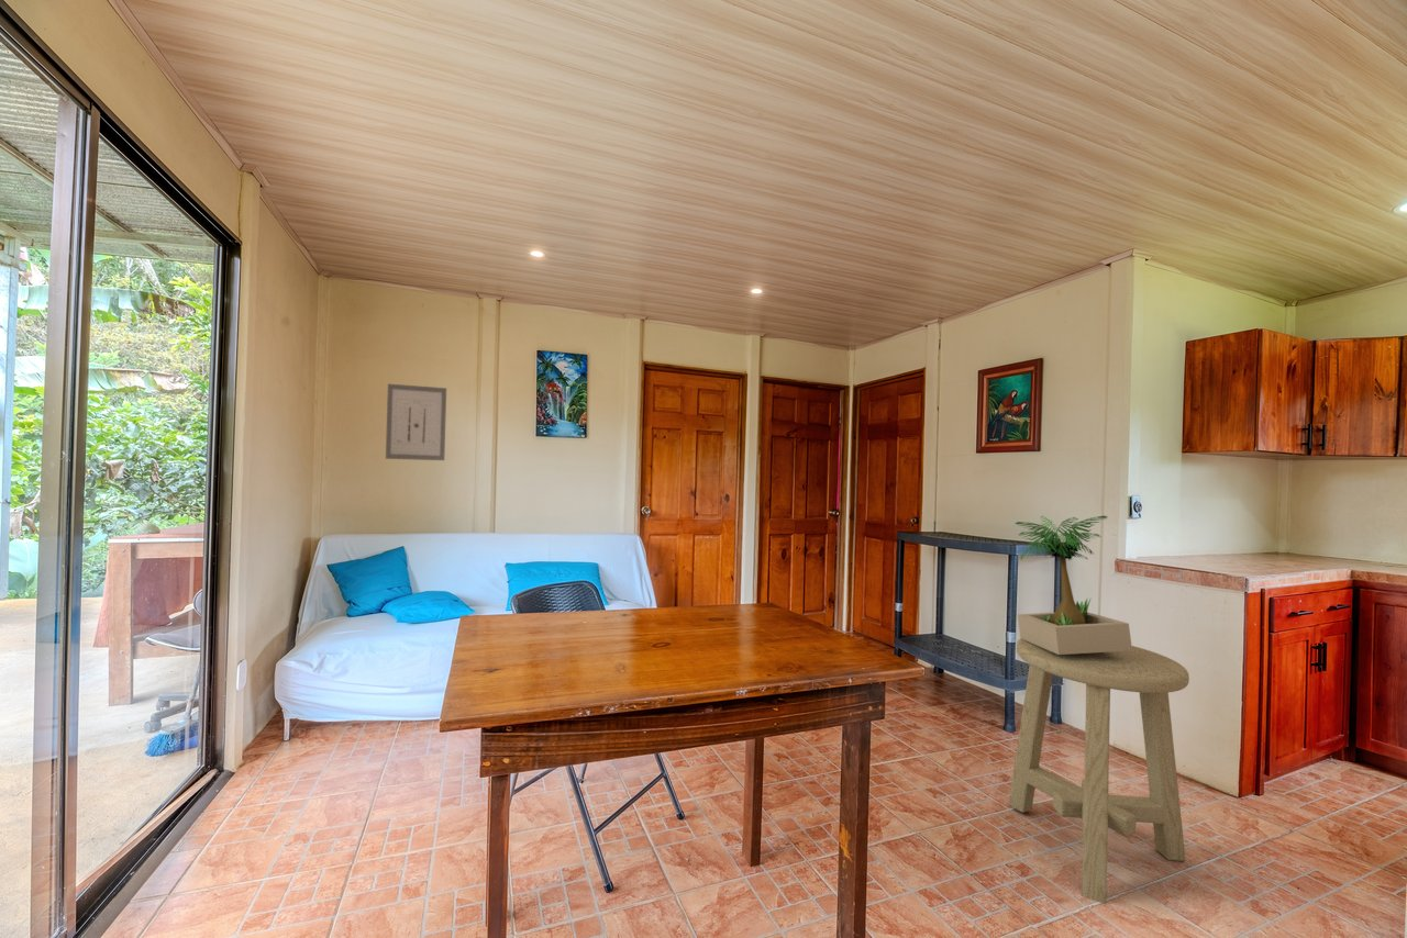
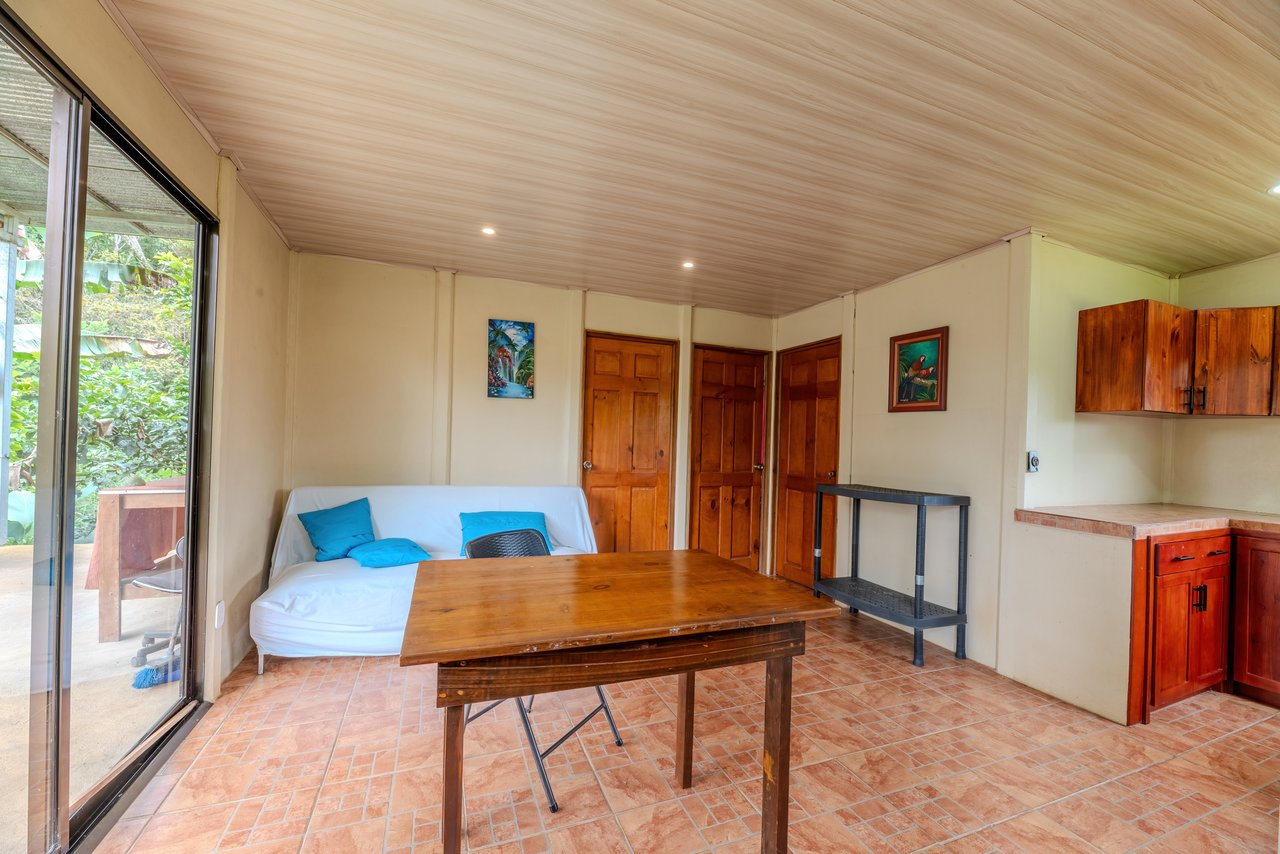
- potted plant (1070, 583)
- stool (1100, 751)
- wall art (417, 423)
